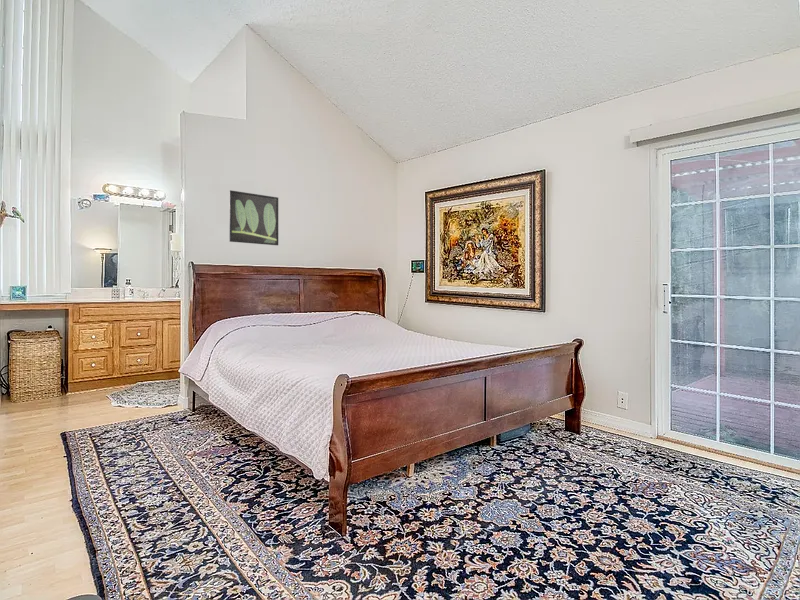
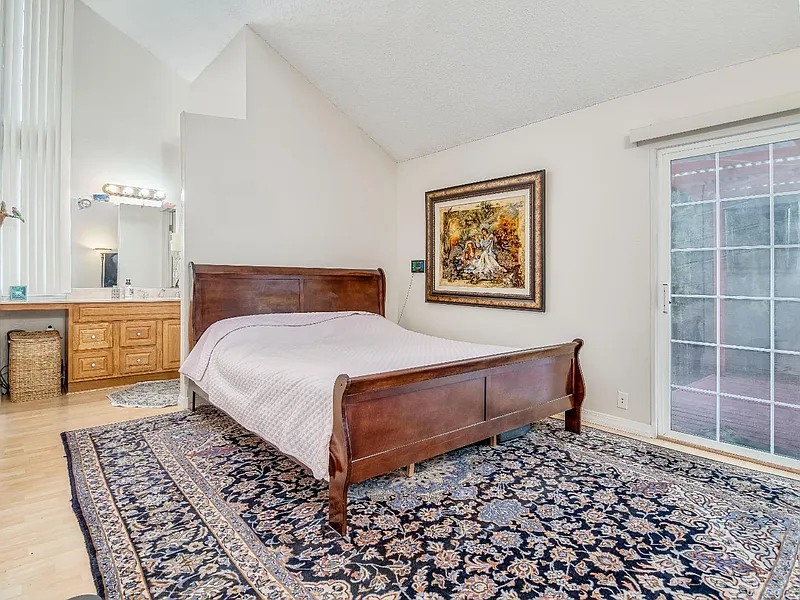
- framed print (254, 218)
